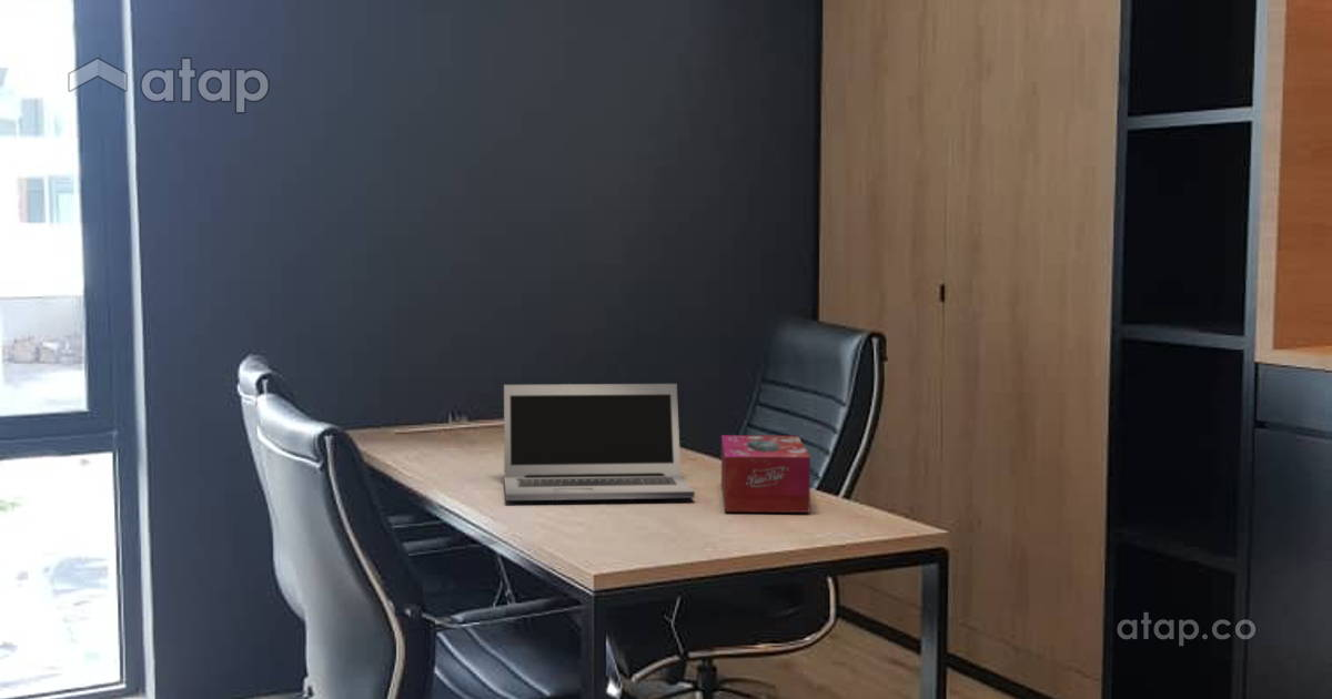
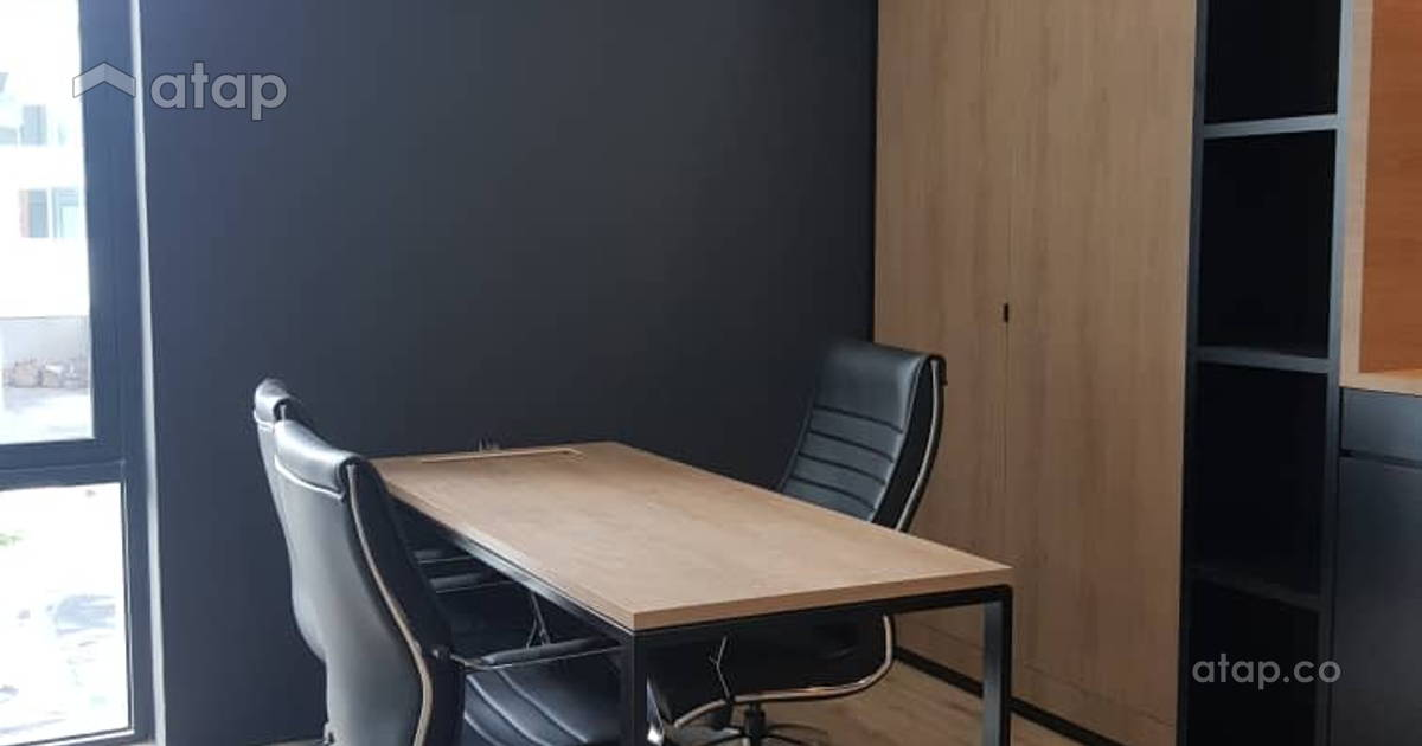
- laptop (595, 439)
- tissue box (763, 472)
